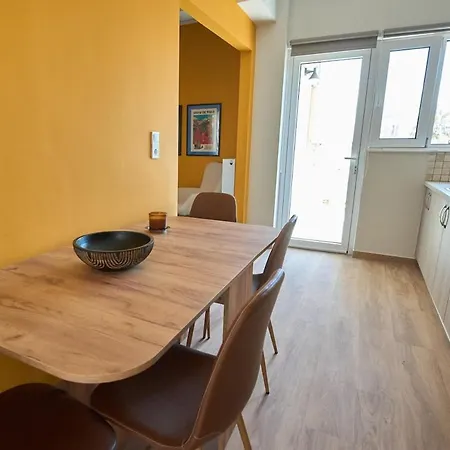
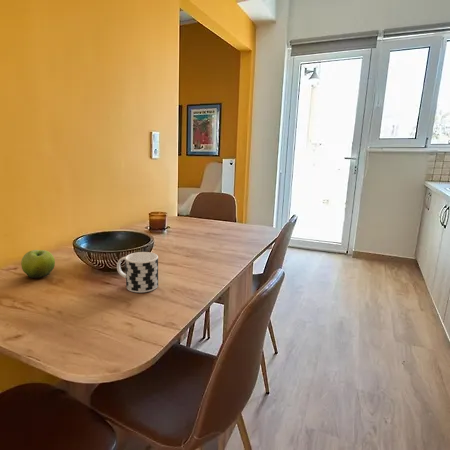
+ fruit (38, 263)
+ cup (137, 271)
